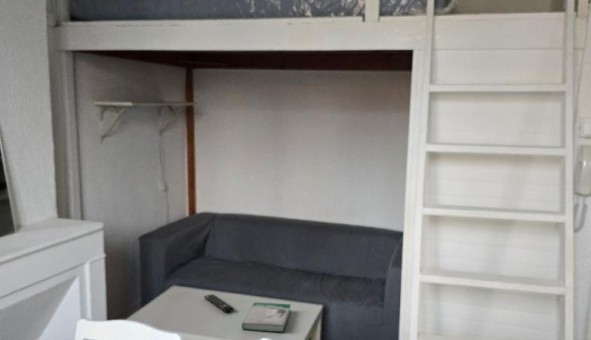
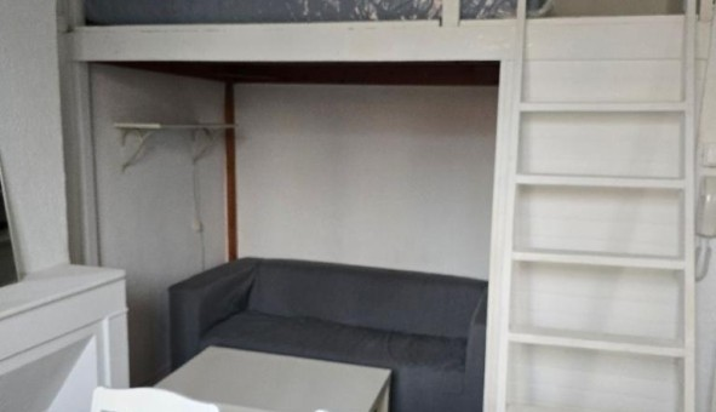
- book (267, 316)
- remote control (218, 303)
